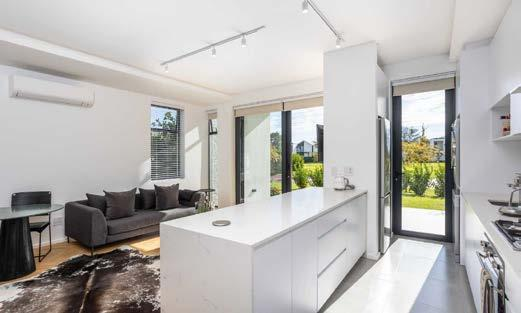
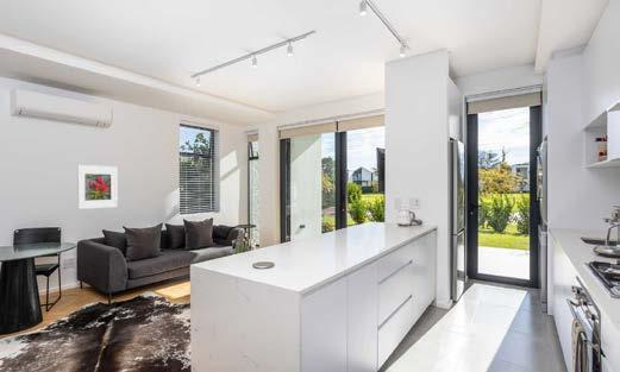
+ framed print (98, 187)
